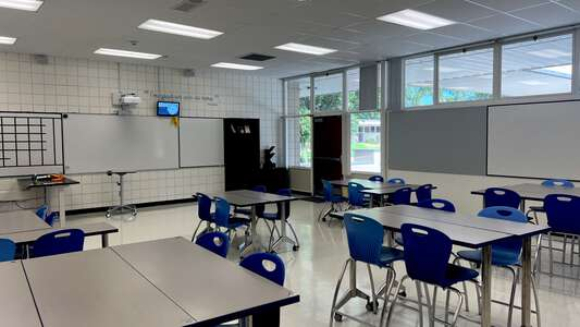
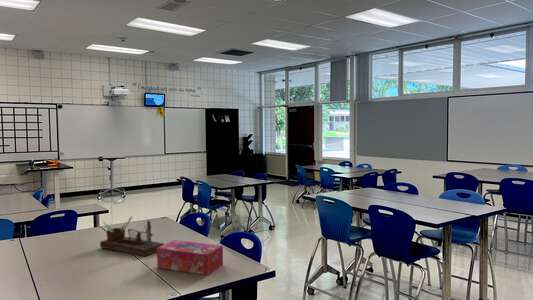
+ tissue box (190, 256)
+ desk organizer (130, 232)
